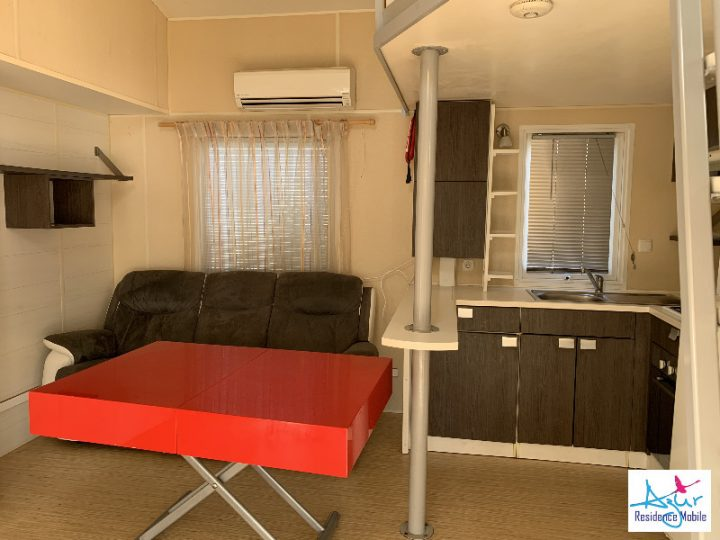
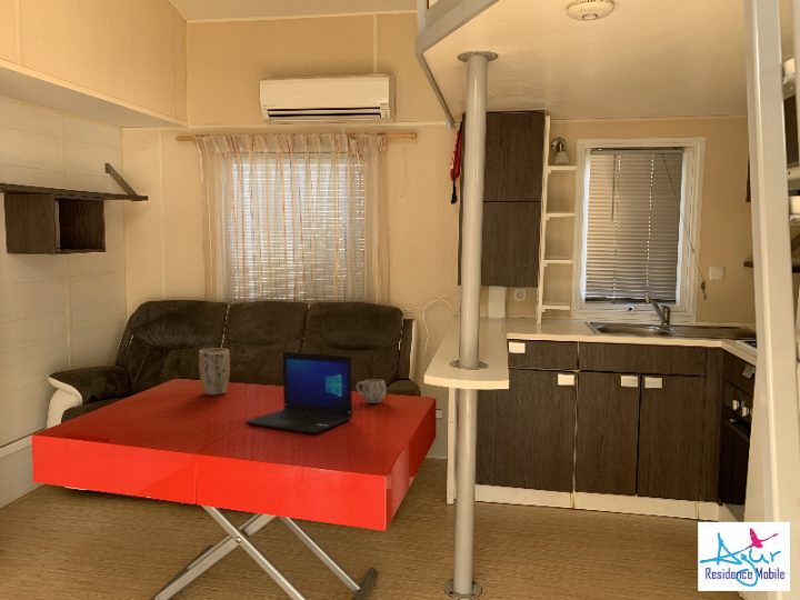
+ plant pot (214, 371)
+ mug (370, 390)
+ laptop (299, 390)
